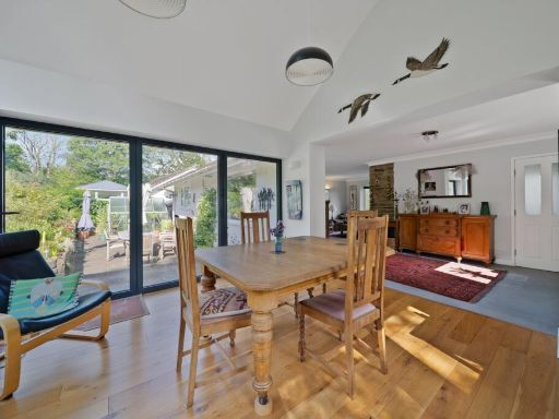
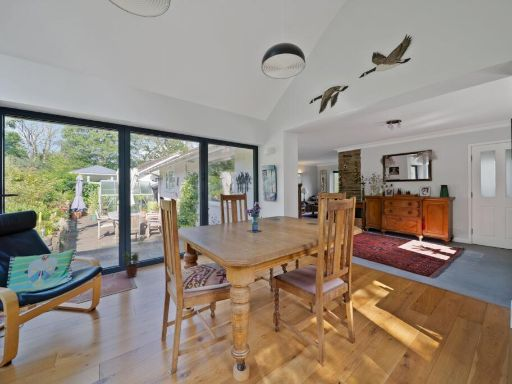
+ potted plant (130, 263)
